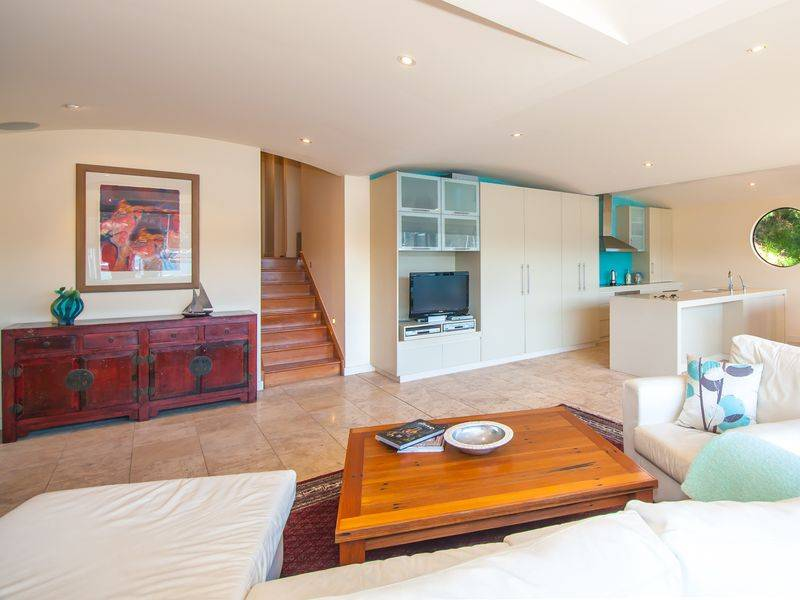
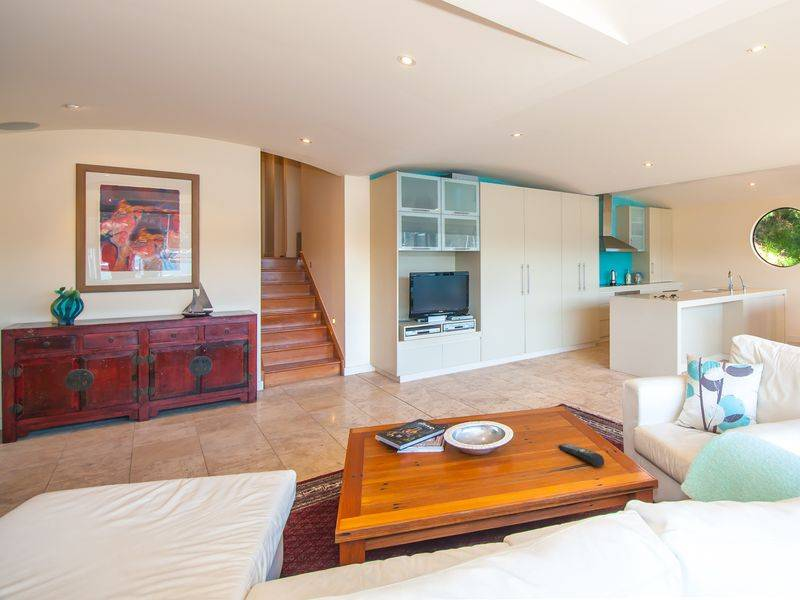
+ remote control (580, 452)
